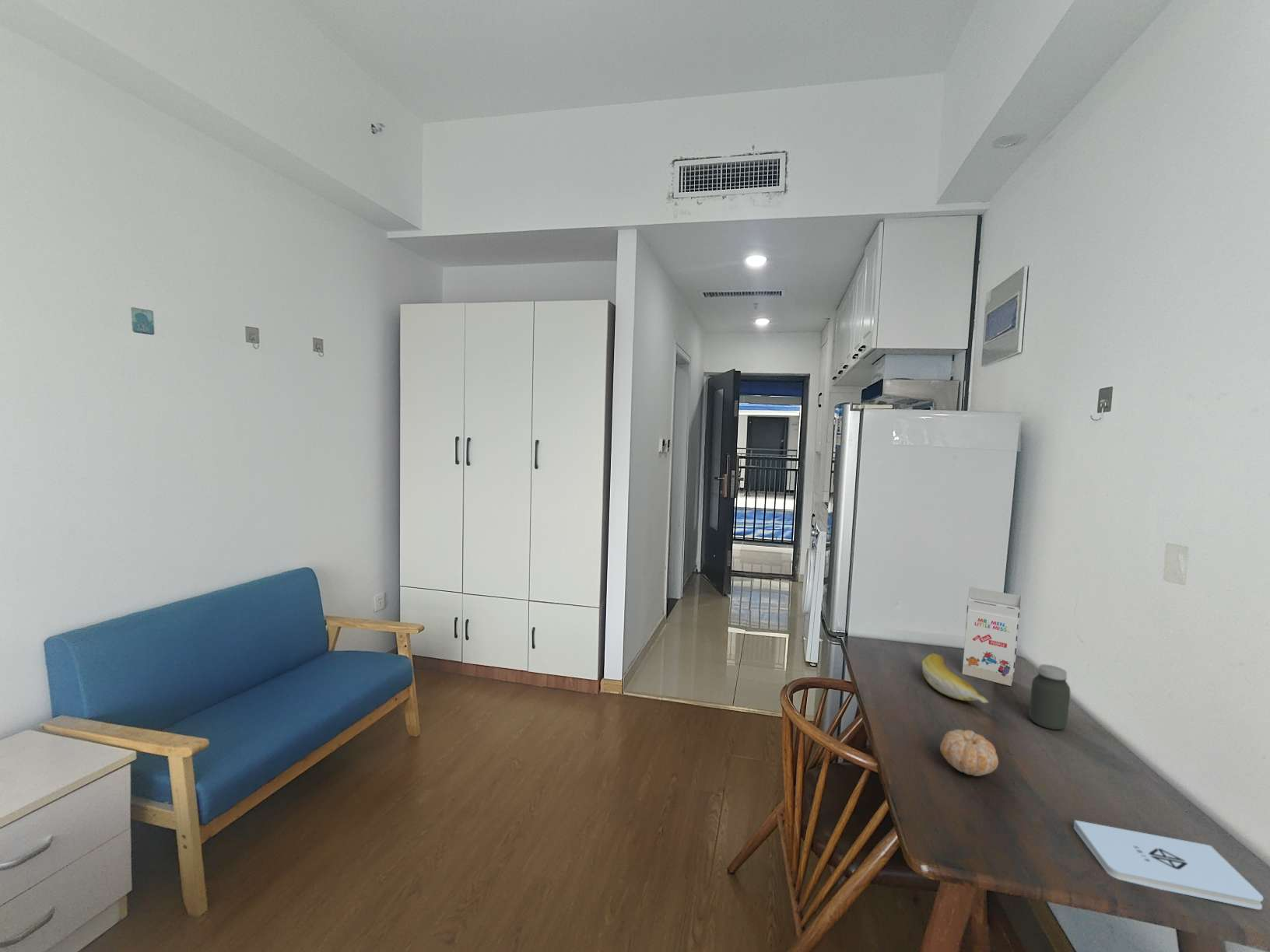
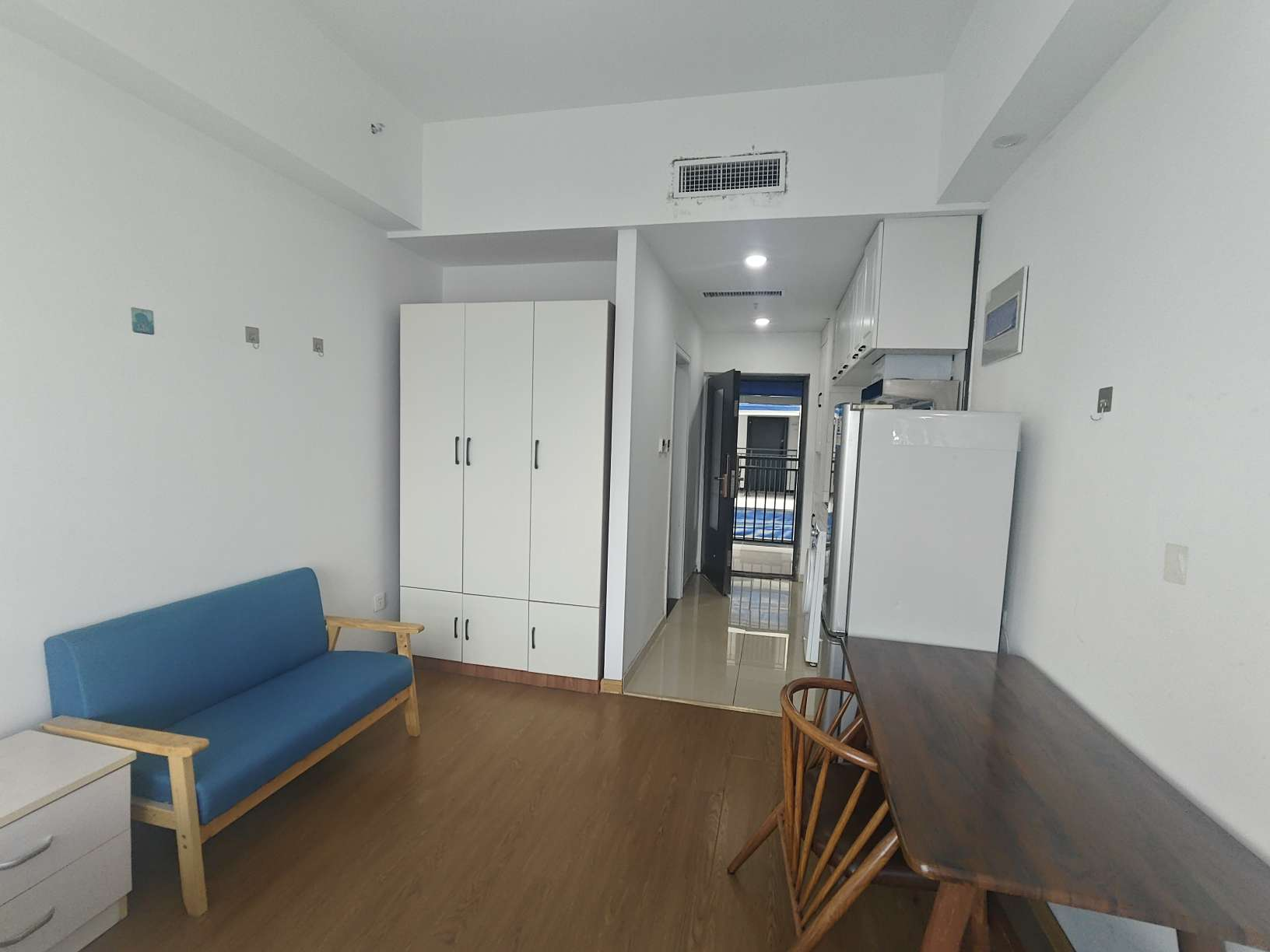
- notepad (1162, 861)
- fruit (968, 753)
- gift box (991, 633)
- jar (1050, 696)
- banana (956, 678)
